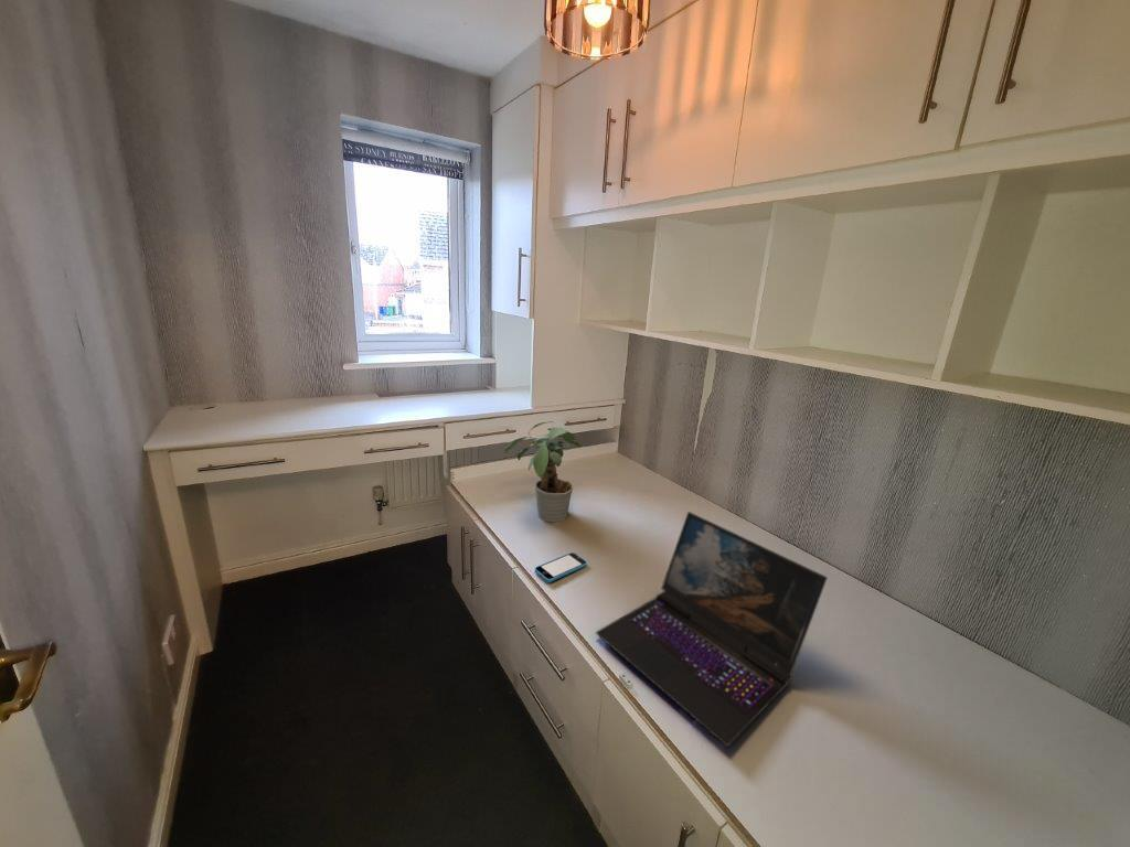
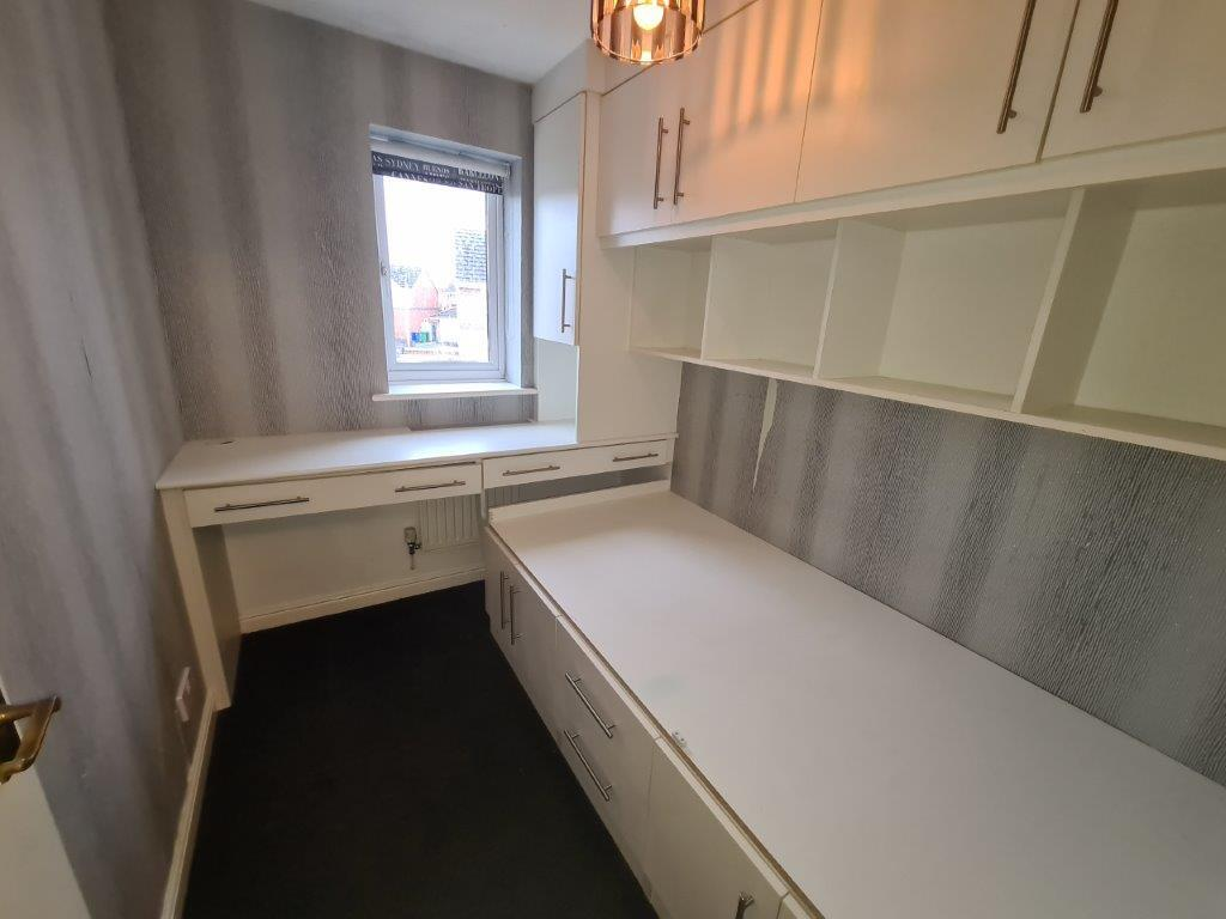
- smartphone (561, 566)
- laptop (704, 609)
- potted plant (546, 468)
